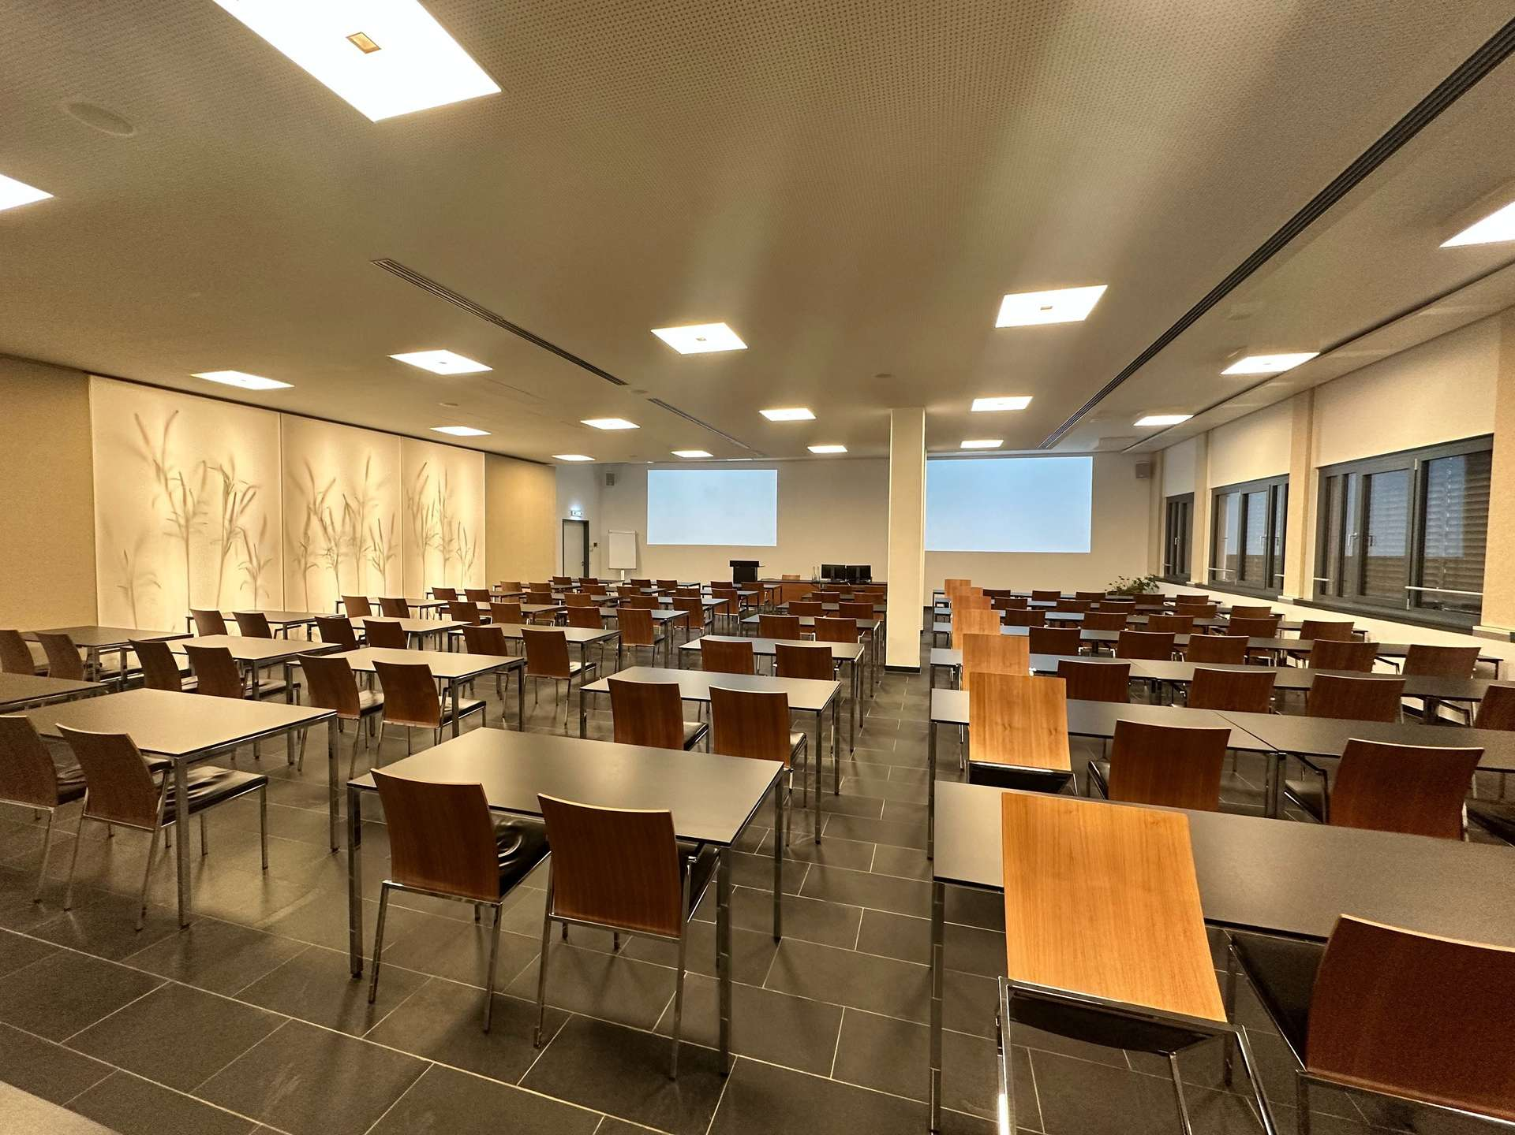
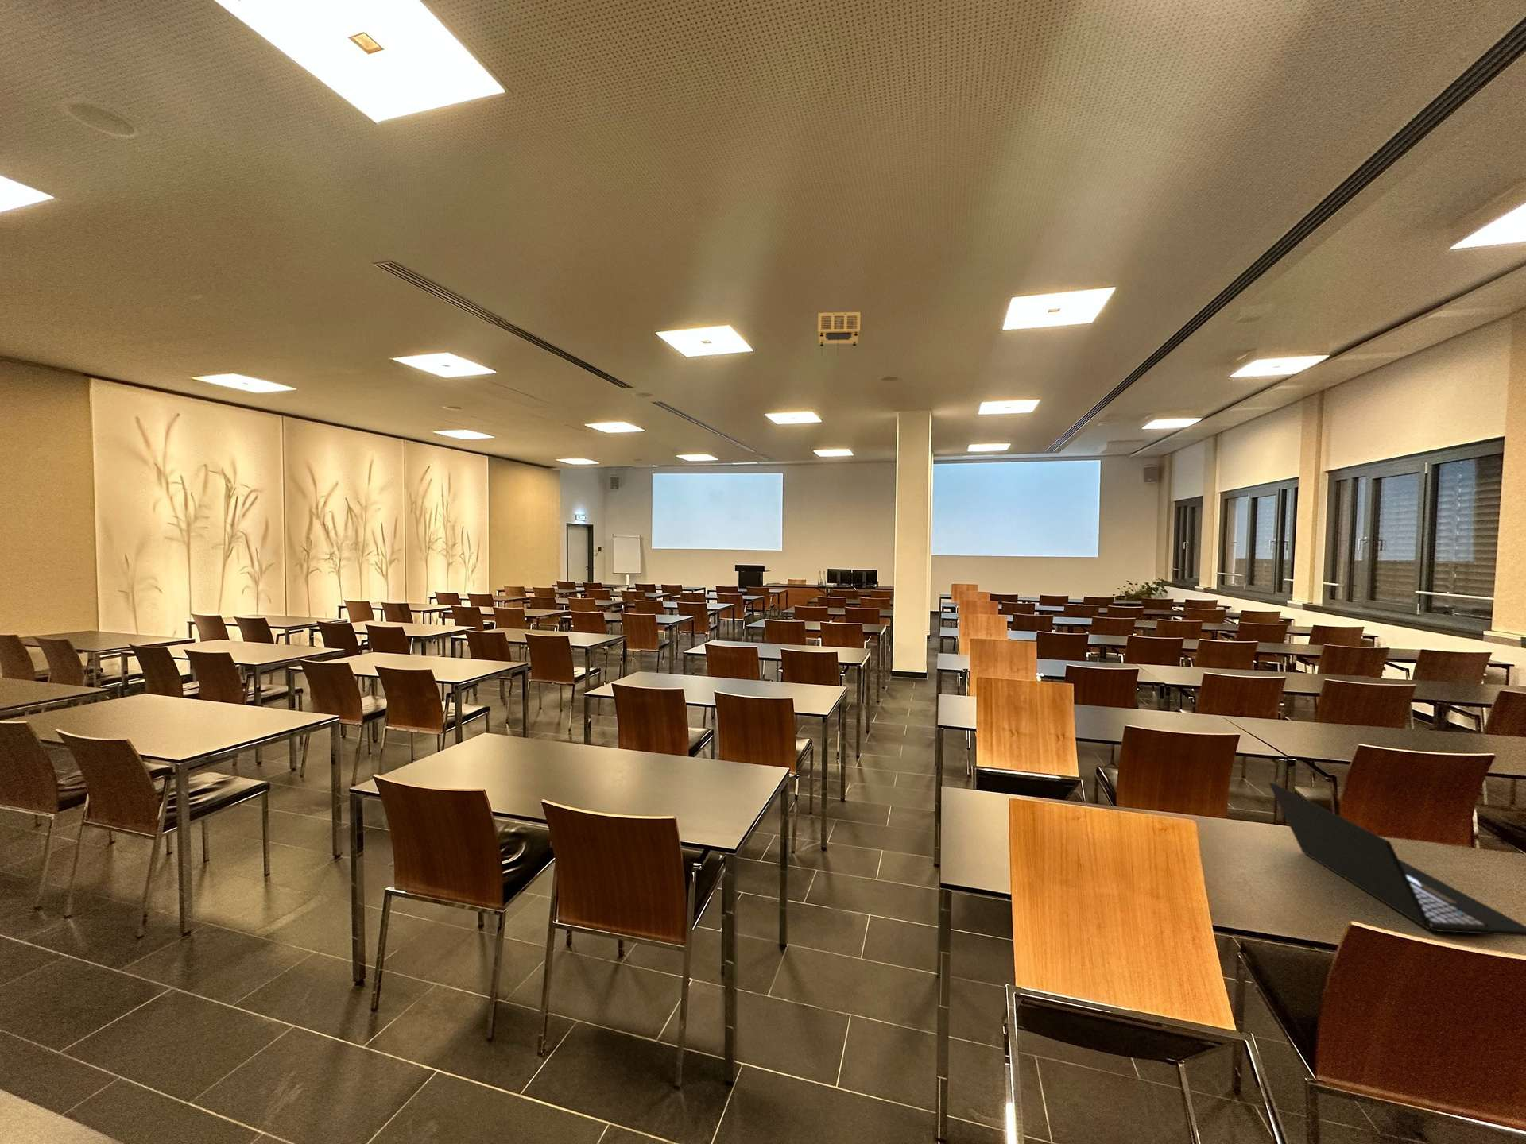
+ laptop (1388, 850)
+ projector (839, 332)
